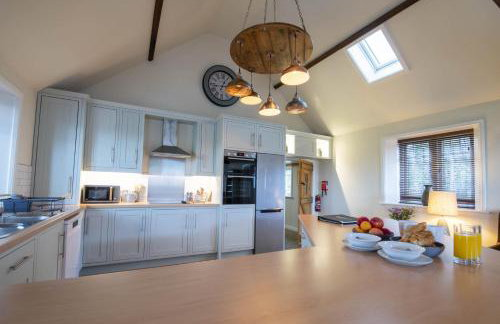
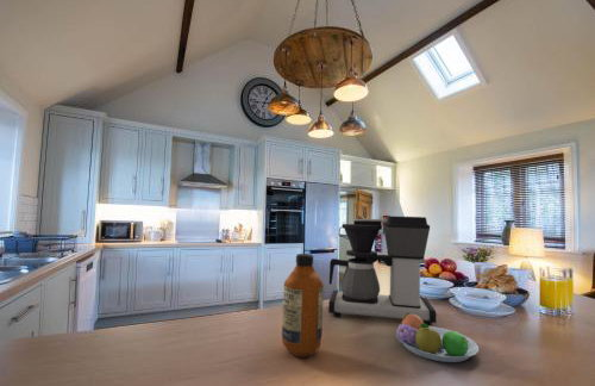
+ bottle (302, 301)
+ coffee maker (375, 261)
+ fruit bowl (436, 332)
